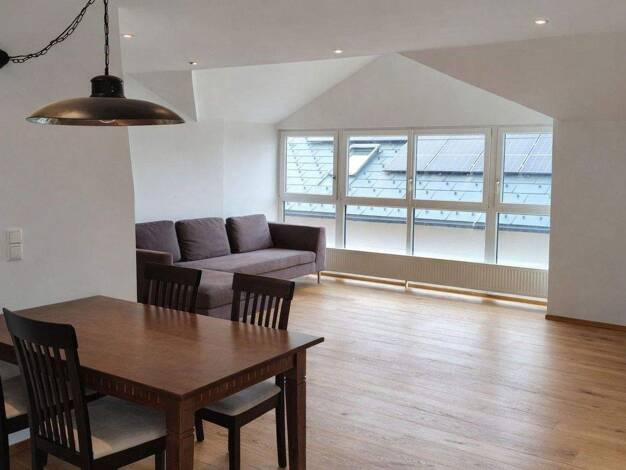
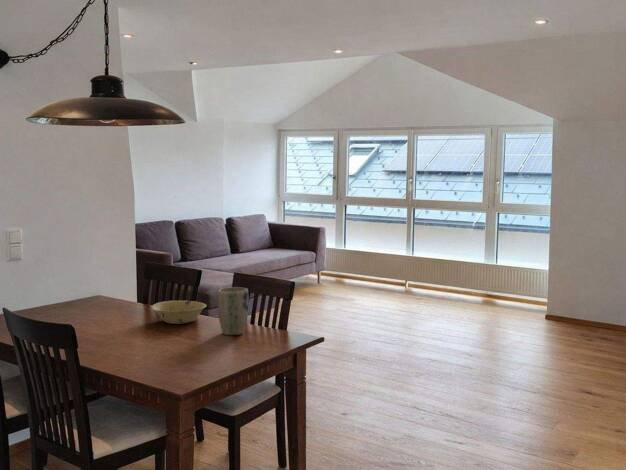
+ plant pot (233, 311)
+ bowl (179, 312)
